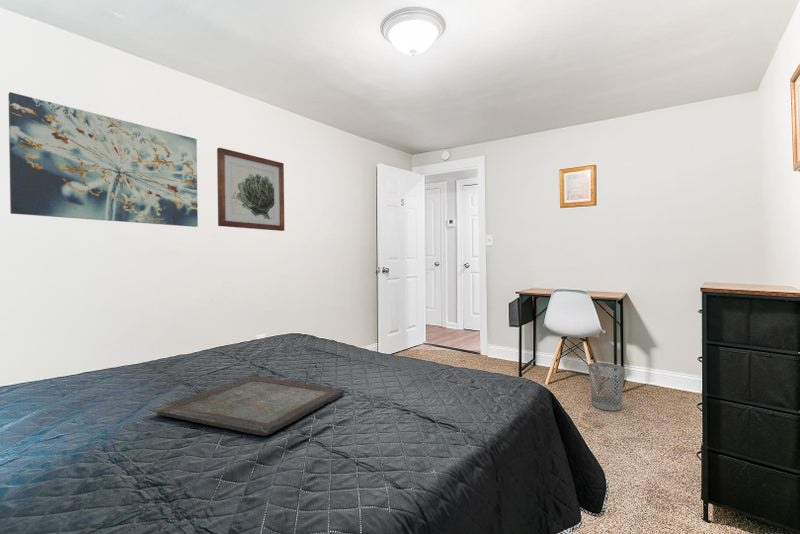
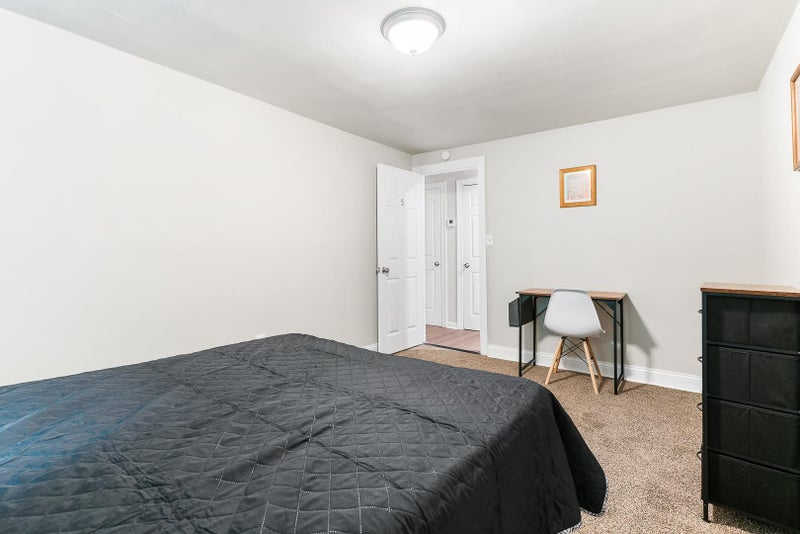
- wastebasket (606, 386)
- wall art (253, 192)
- wall art (117, 170)
- serving tray (256, 400)
